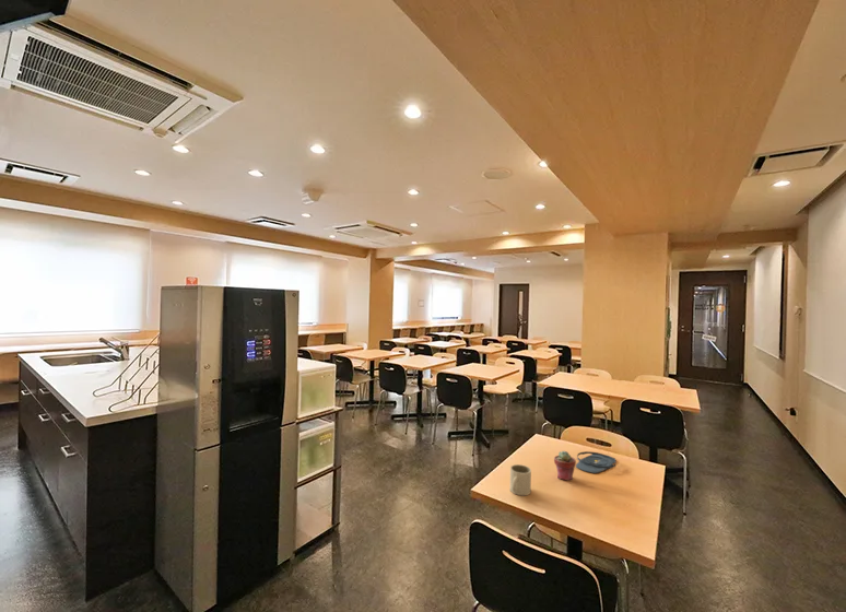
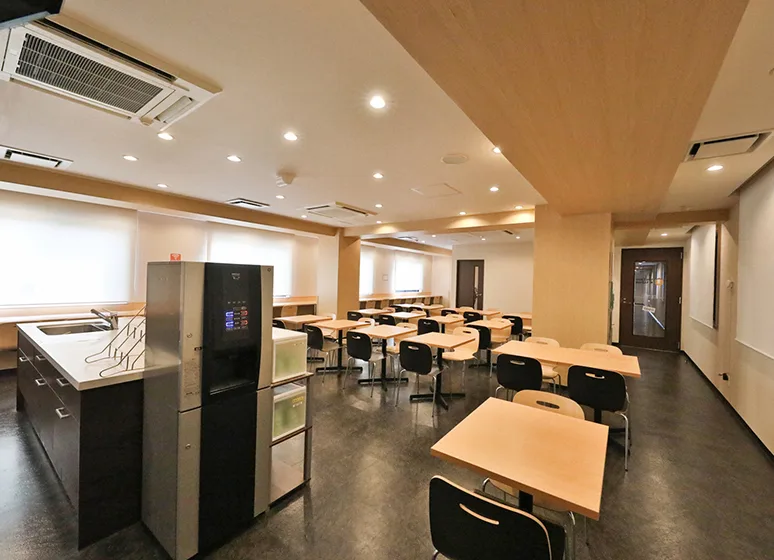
- mug (518, 481)
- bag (596, 452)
- potted succulent (564, 463)
